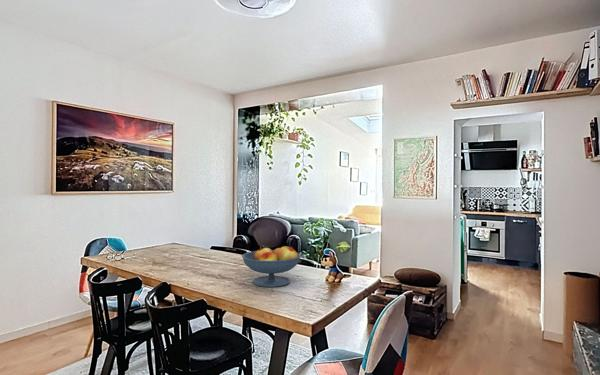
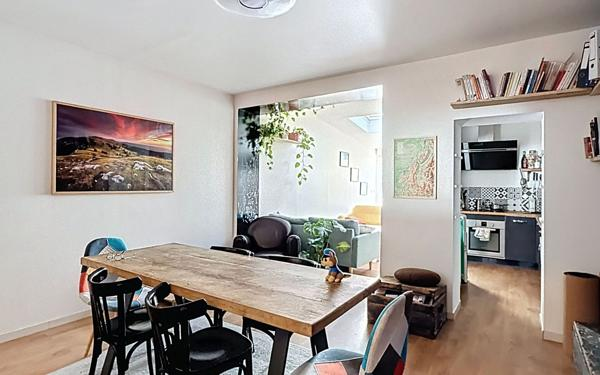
- fruit bowl (271, 263)
